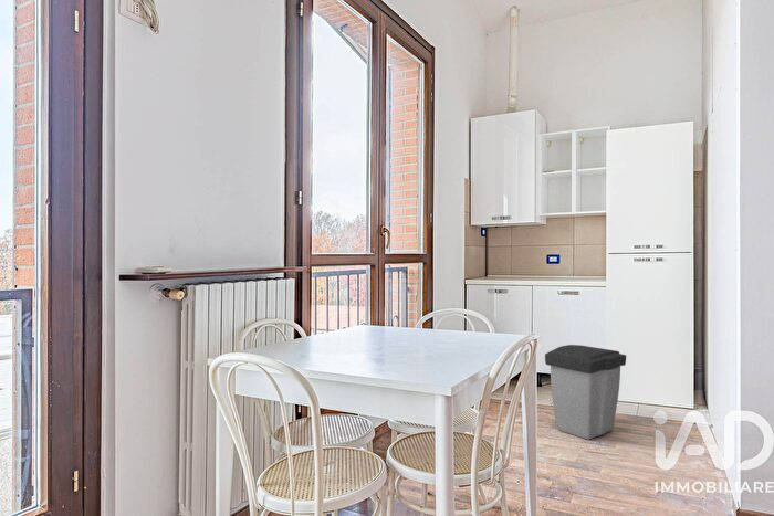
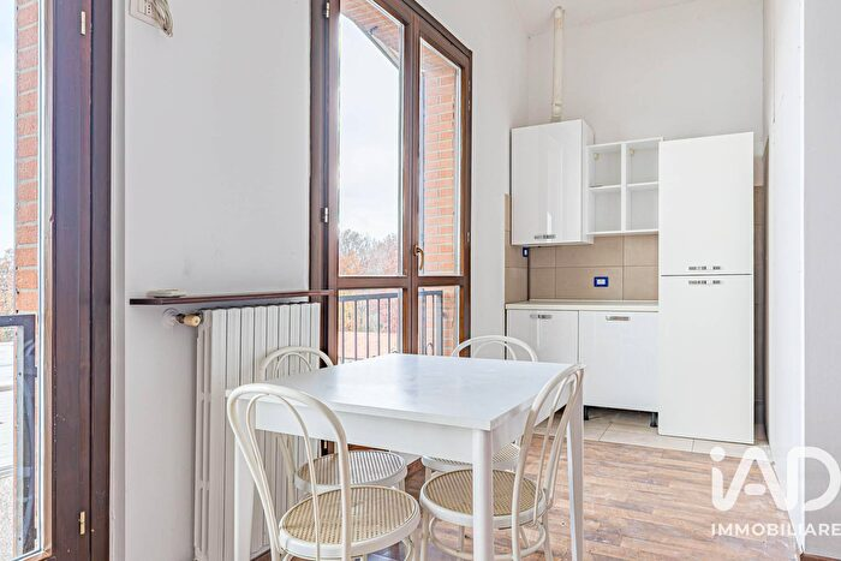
- trash can (586, 389)
